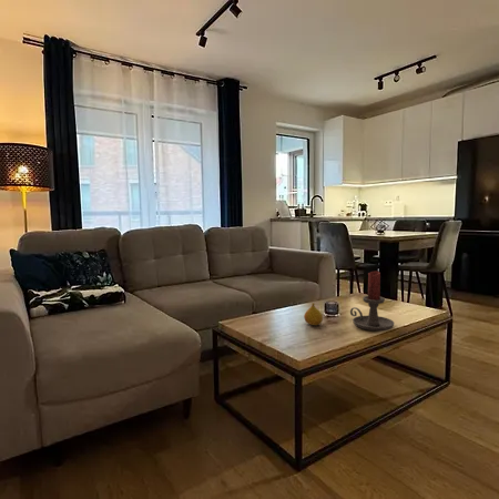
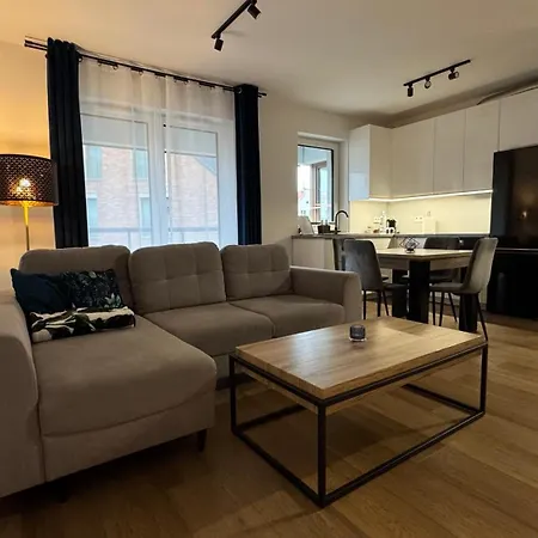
- candle holder (369, 297)
- fruit (313, 313)
